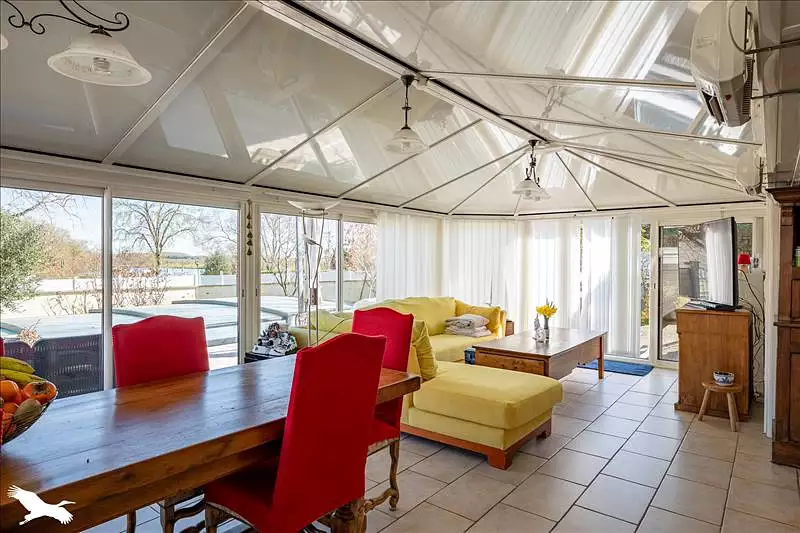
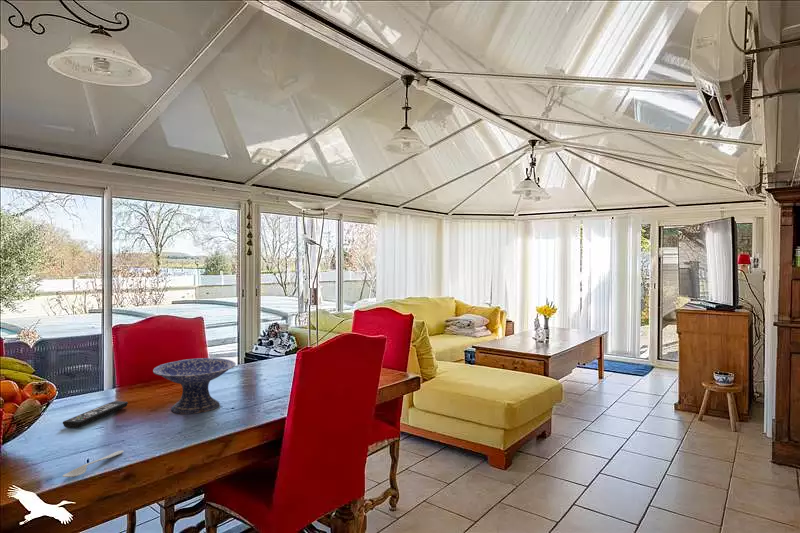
+ spoon (94, 462)
+ remote control (97, 413)
+ decorative bowl (195, 386)
